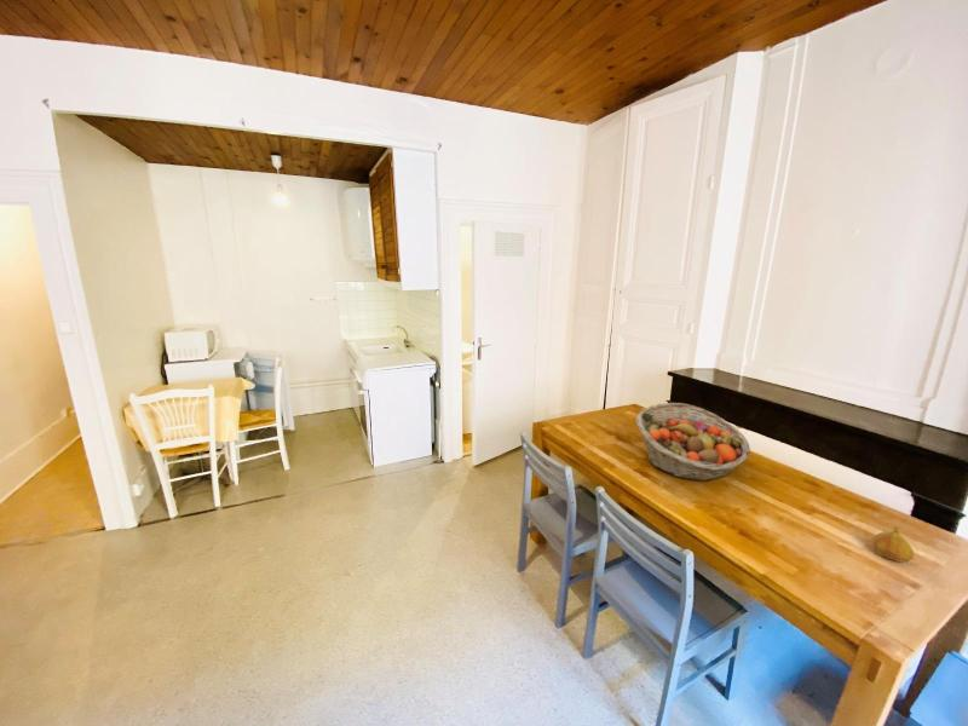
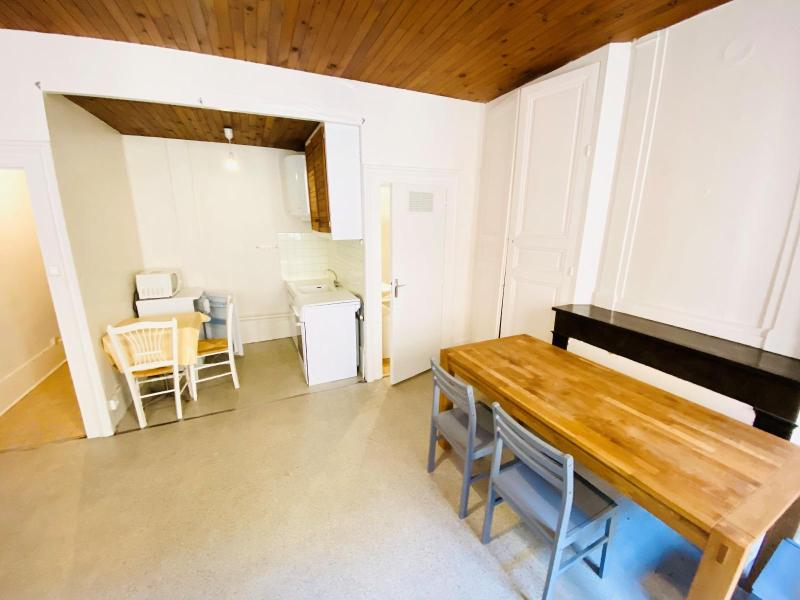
- fruit (893, 541)
- fruit basket (690, 439)
